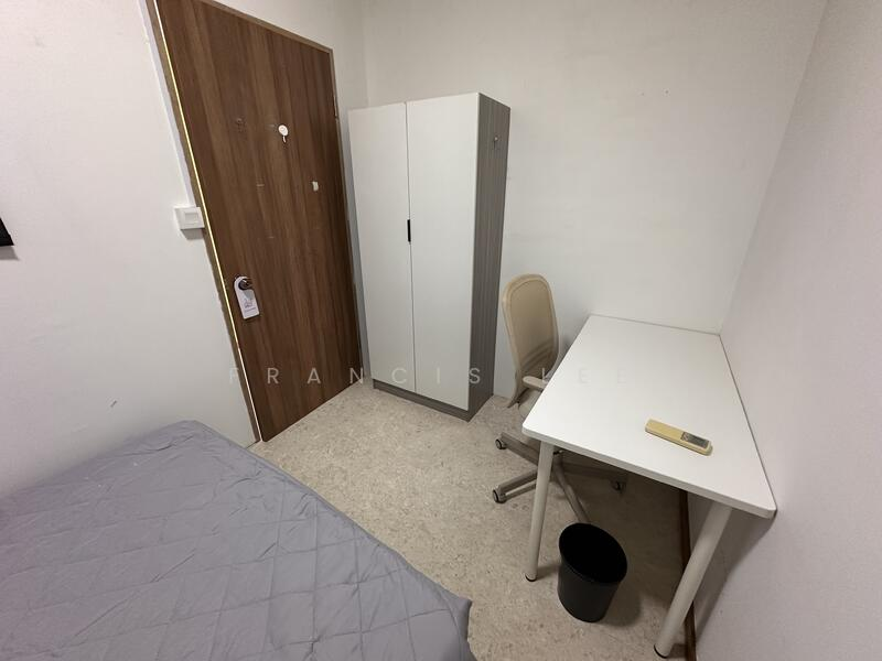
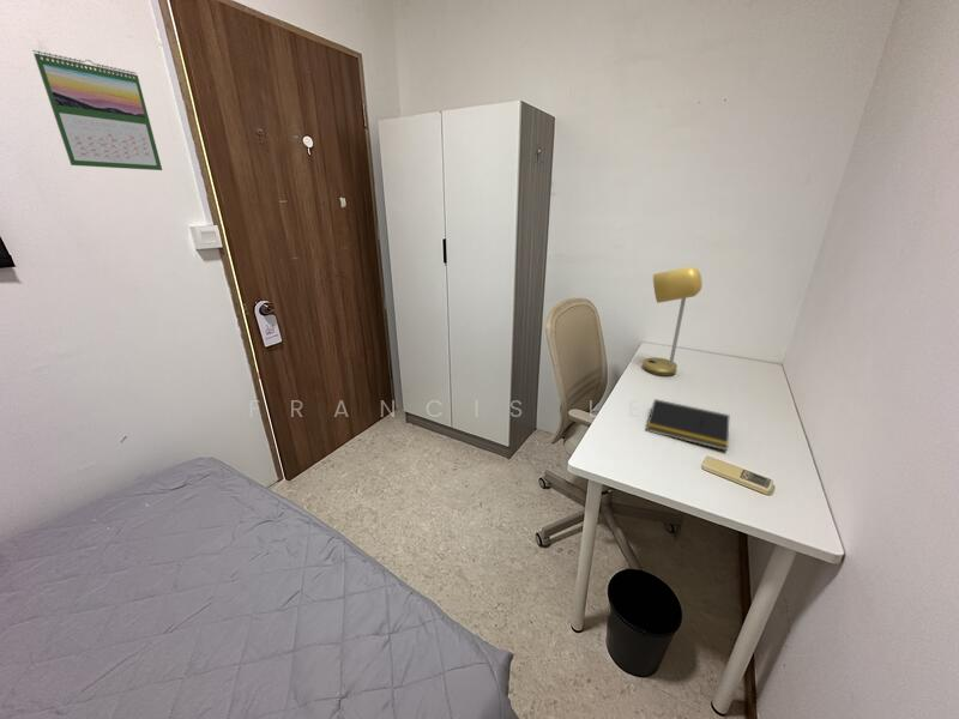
+ calendar (104, 115)
+ desk lamp (677, 320)
+ notepad (687, 422)
